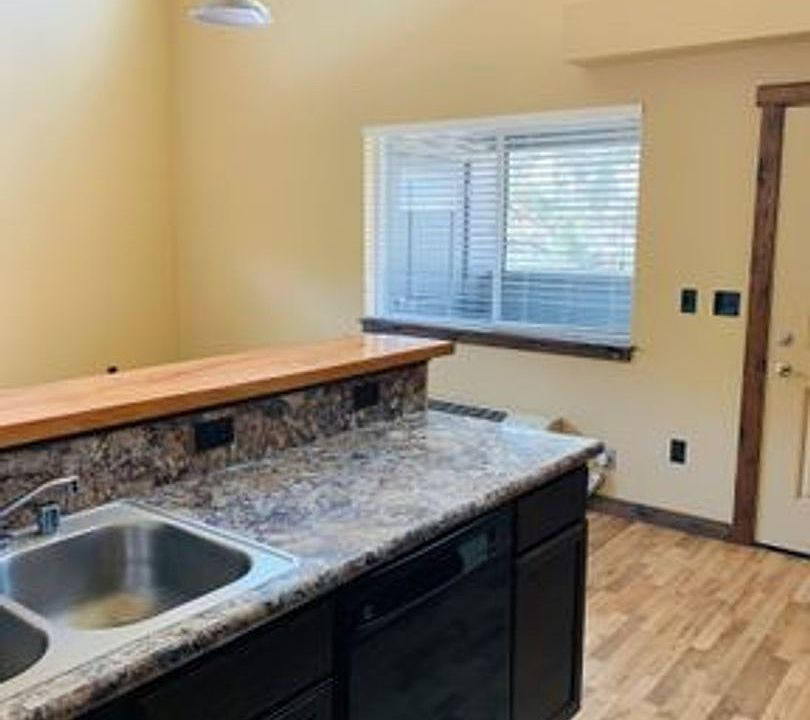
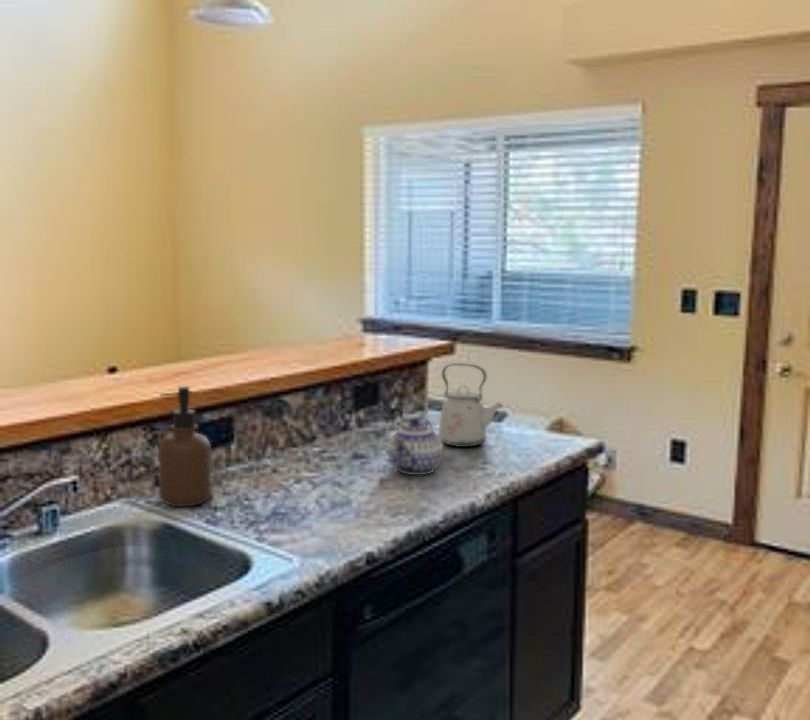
+ soap dispenser (184, 444)
+ kettle (471, 405)
+ teapot (416, 444)
